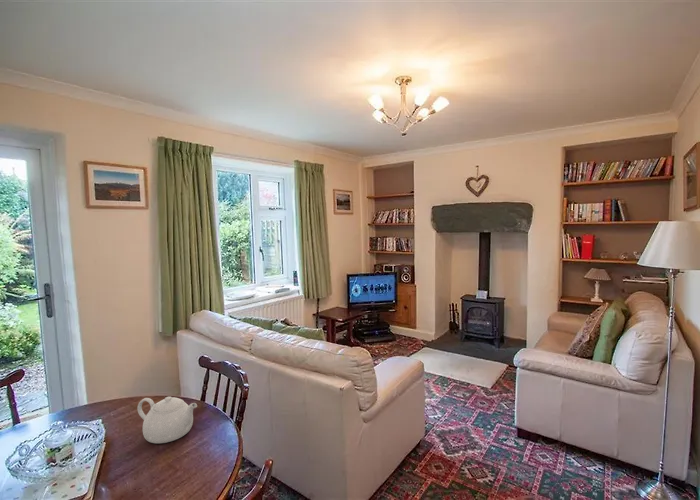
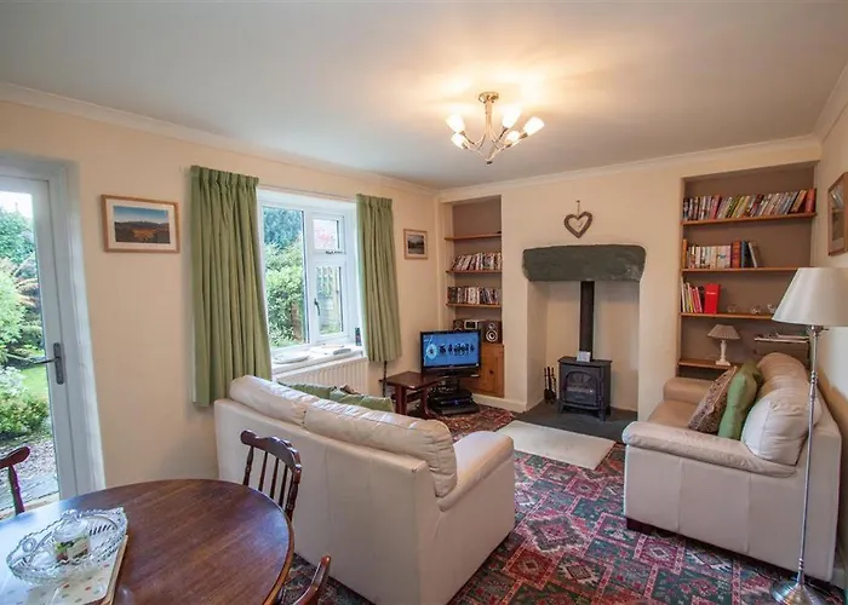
- teapot (167, 414)
